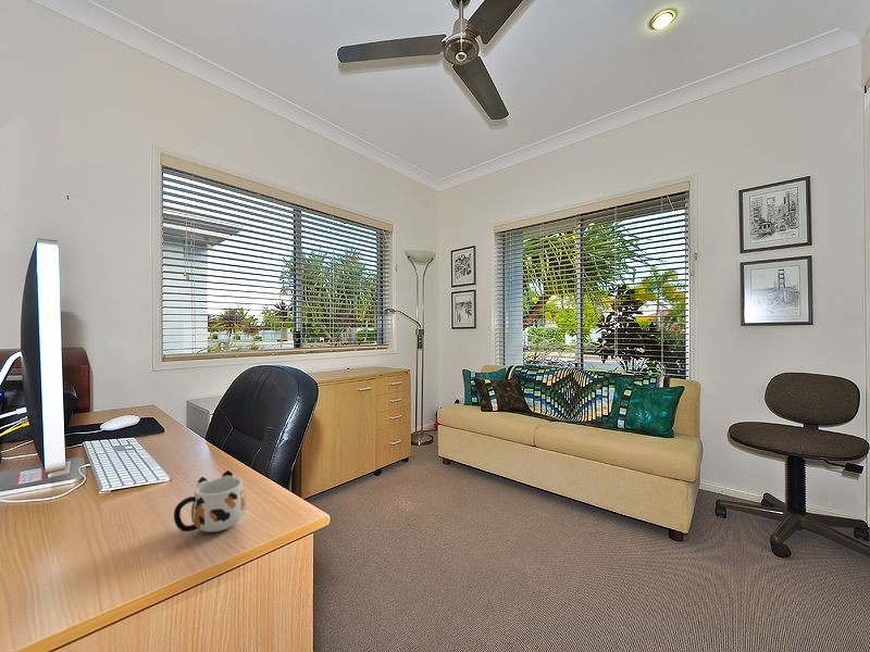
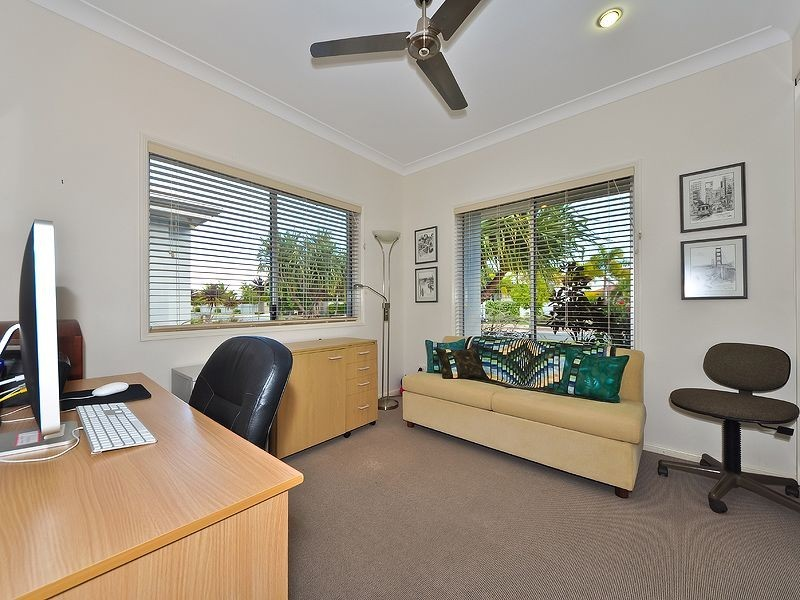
- mug (211, 503)
